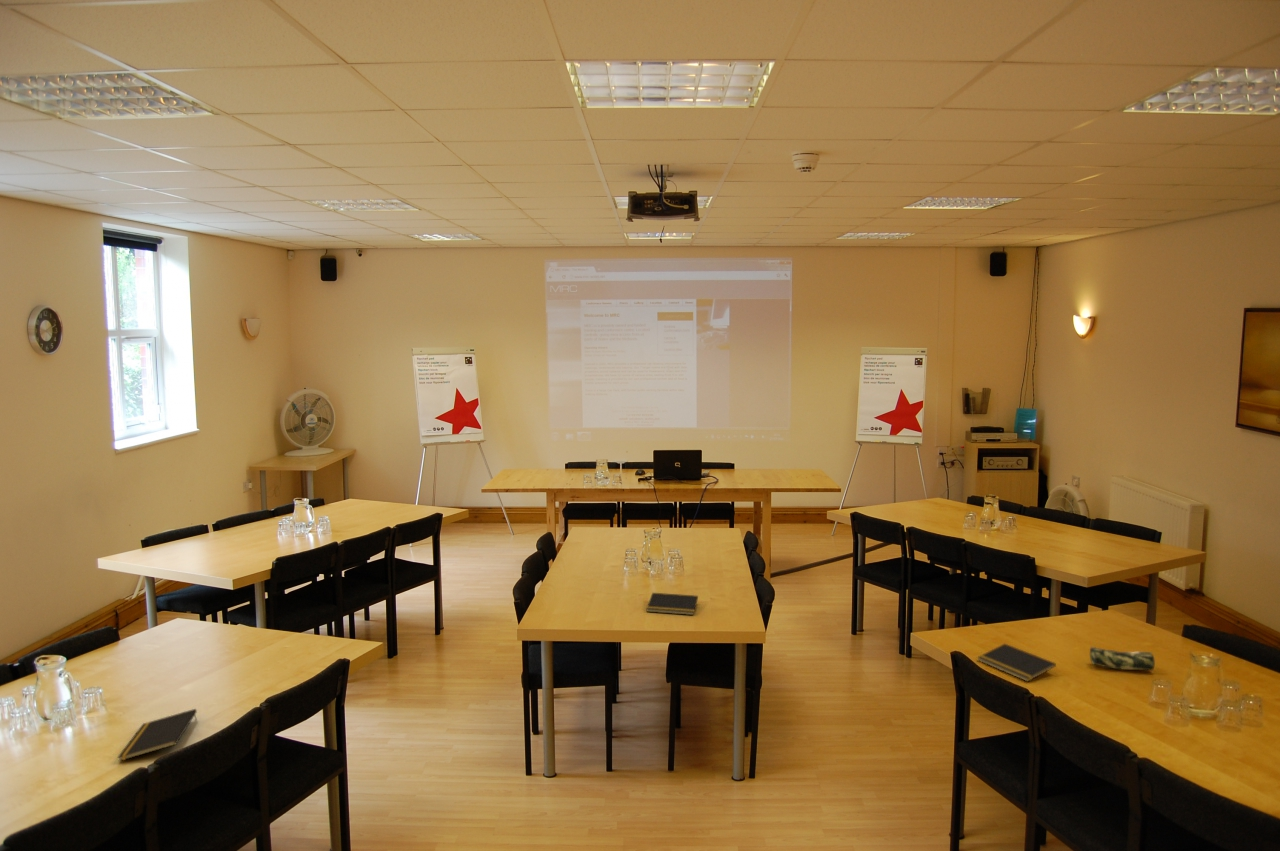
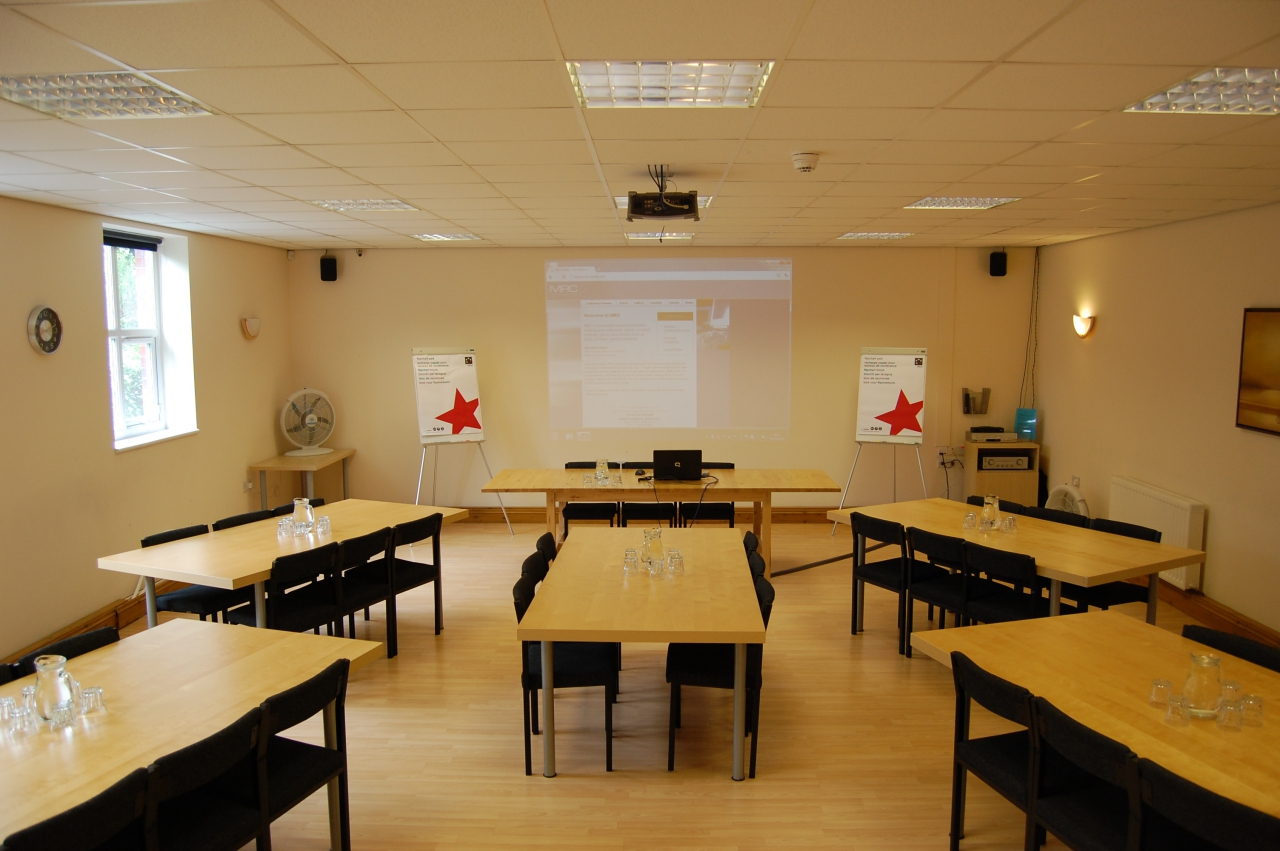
- notepad (1015, 661)
- notepad (159, 733)
- notepad (672, 603)
- pencil case (1120, 659)
